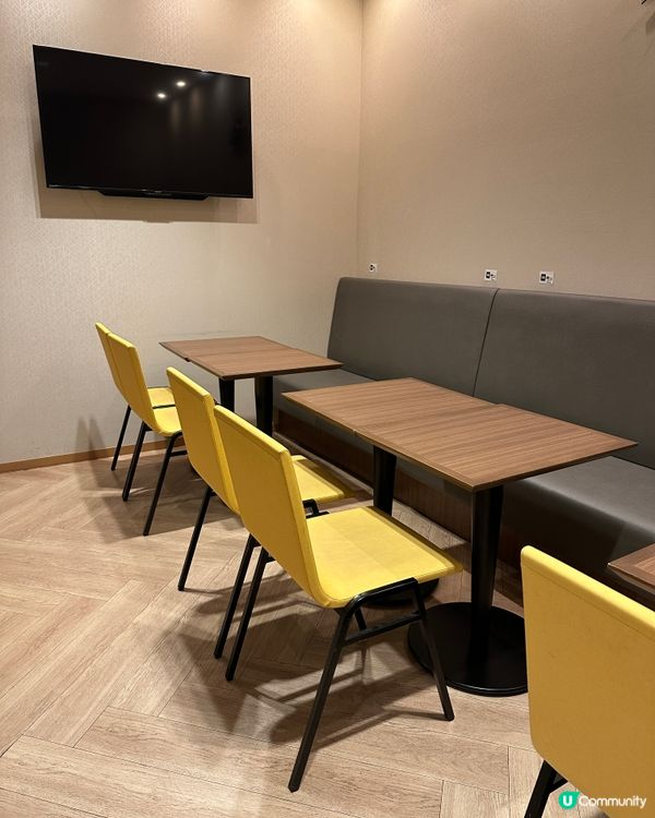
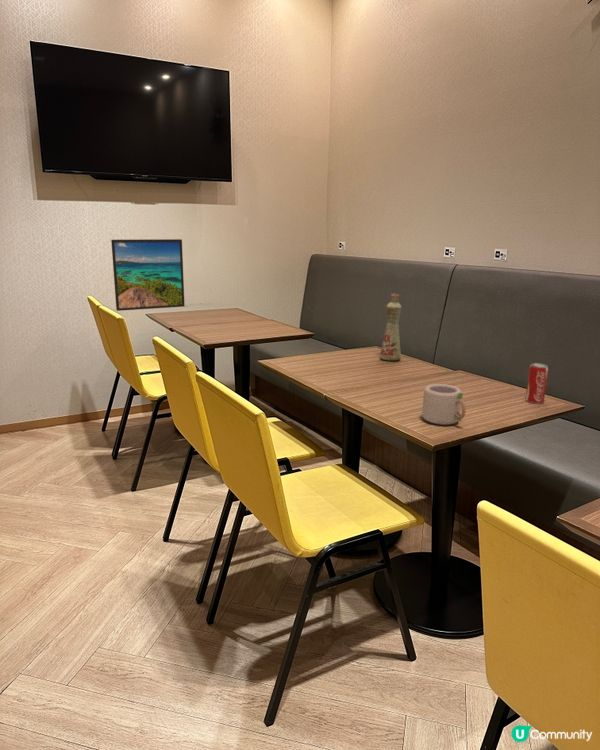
+ mug (447, 404)
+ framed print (149, 274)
+ bottle (392, 326)
+ beverage can (537, 383)
